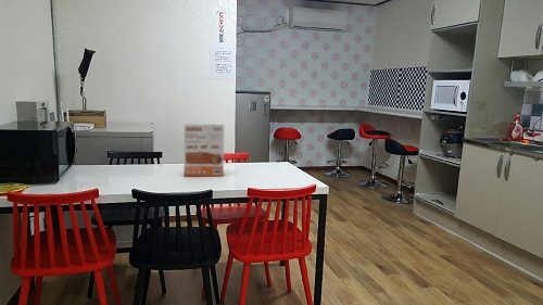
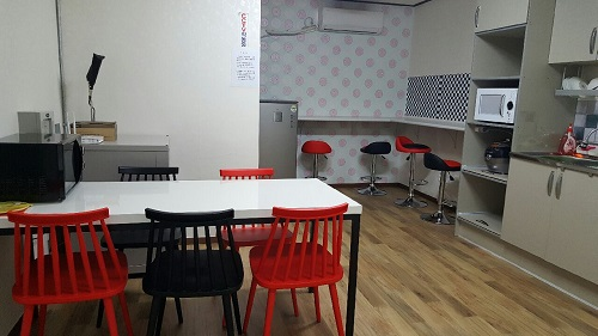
- cereal box (203, 150)
